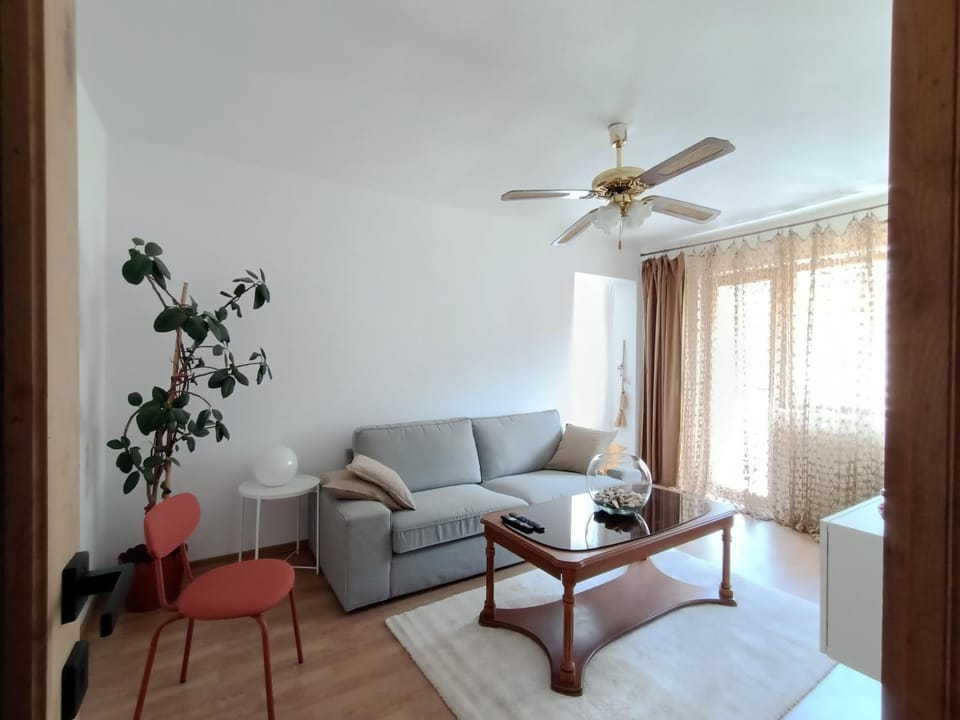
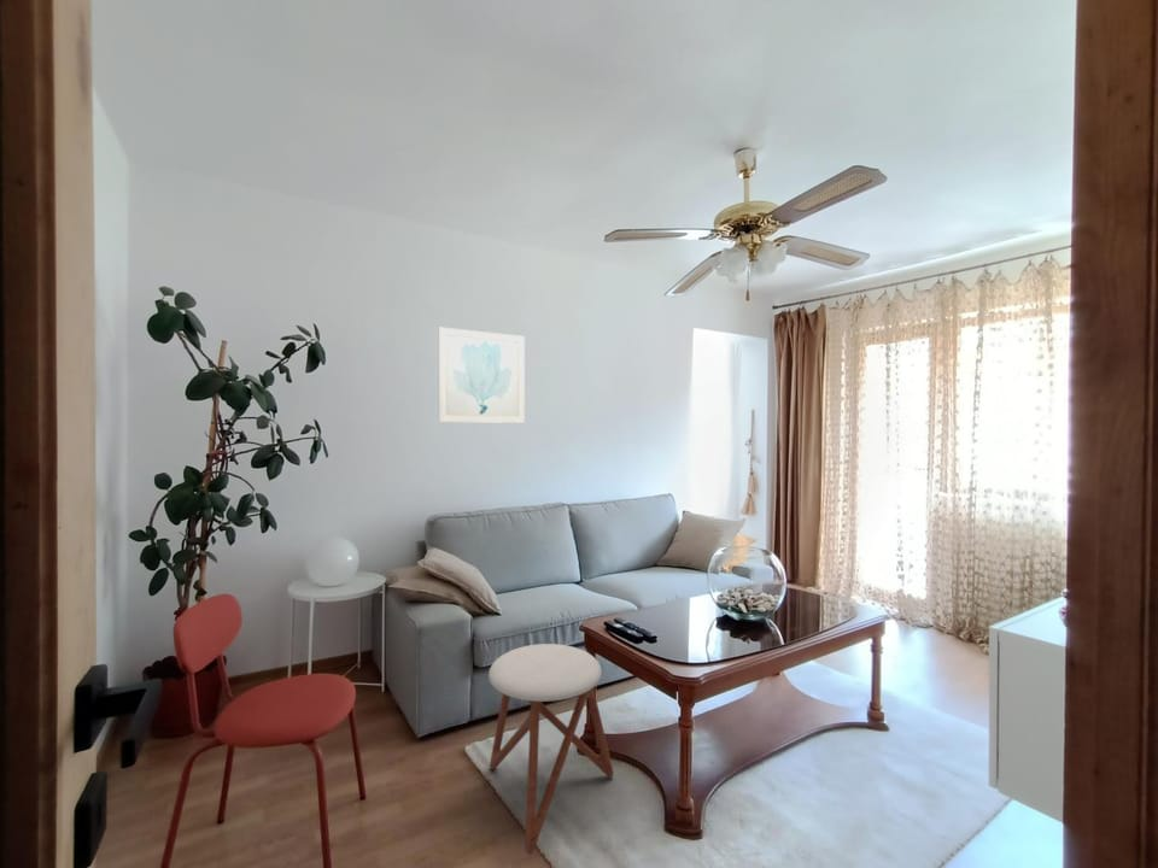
+ stool (537, 726)
+ wall art (482, 376)
